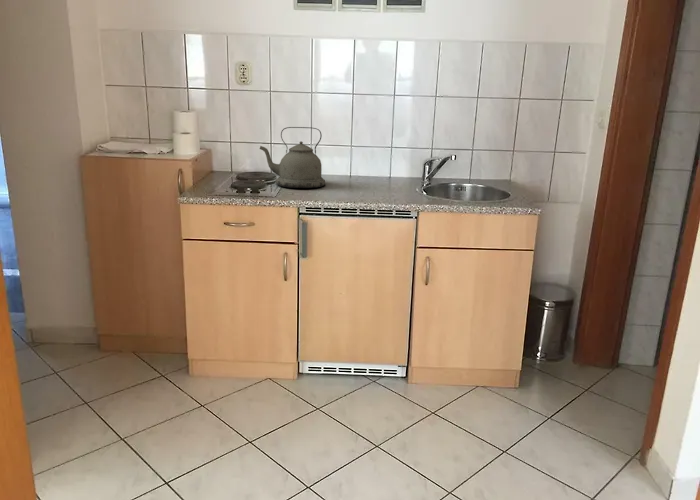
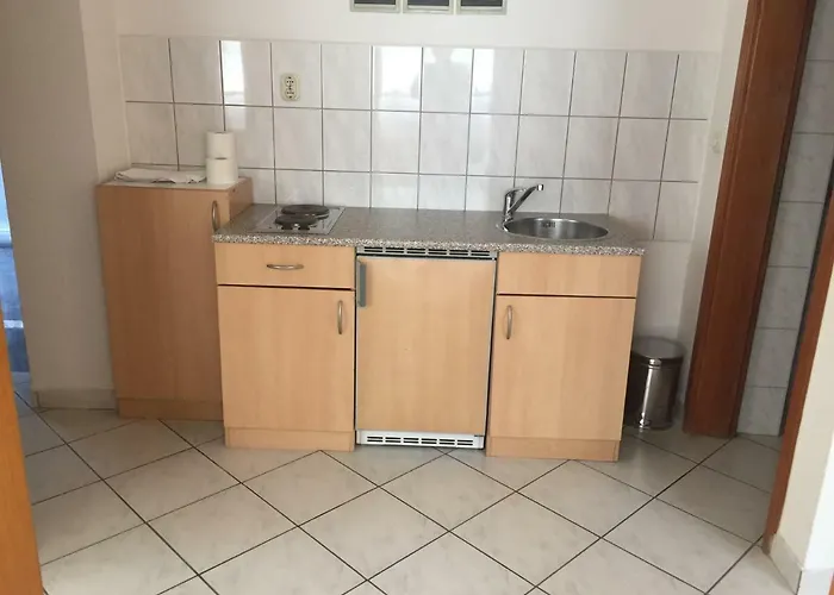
- kettle (297, 156)
